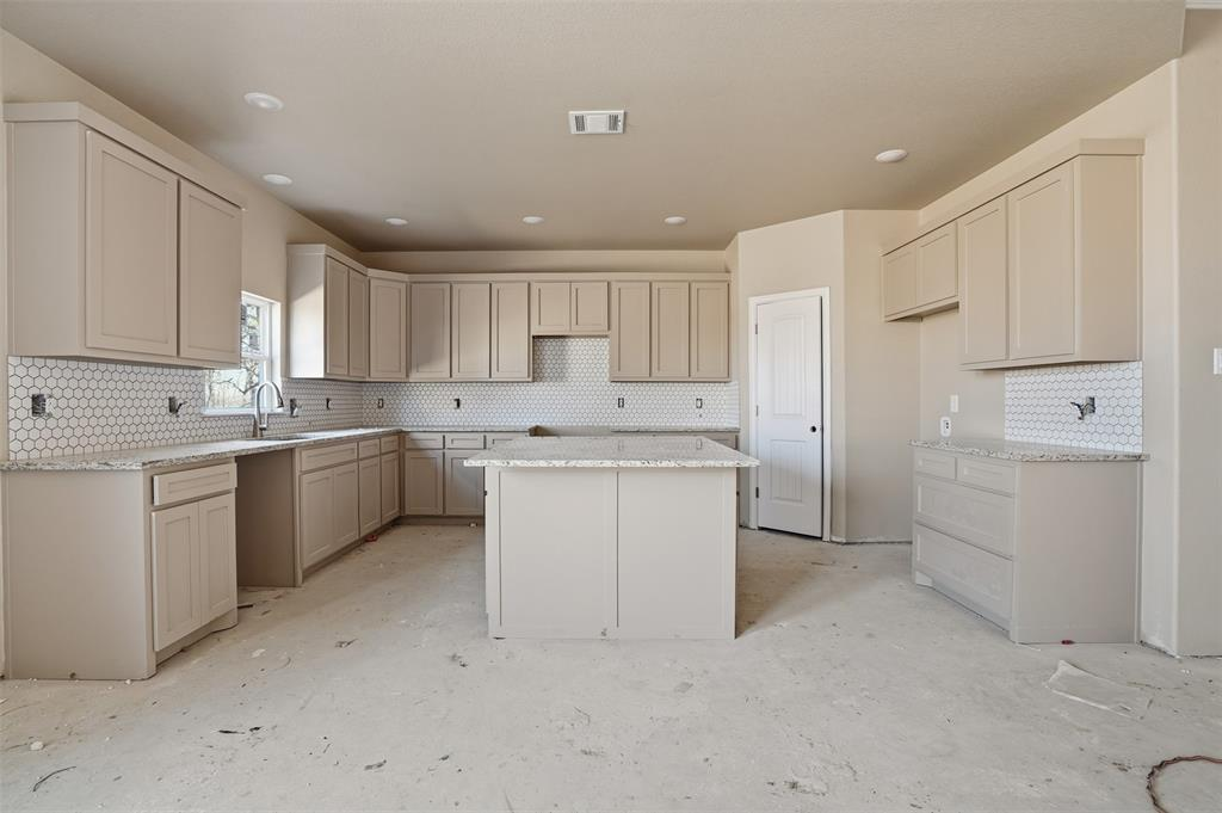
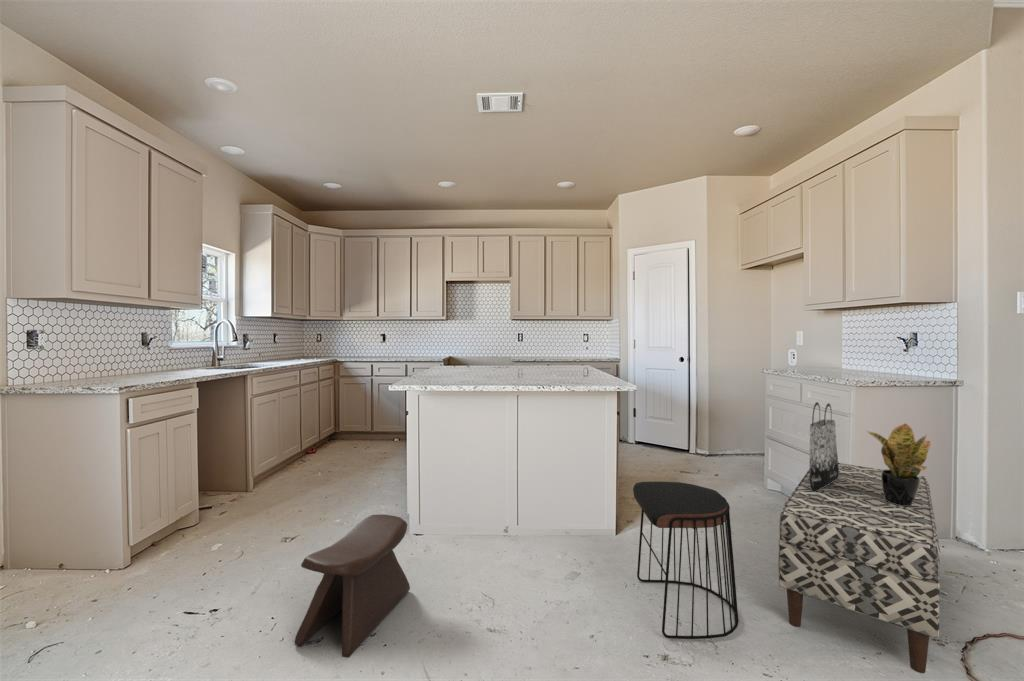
+ stool (358, 575)
+ bench (860, 541)
+ stool (688, 551)
+ potted plant (896, 462)
+ tote bag (824, 444)
